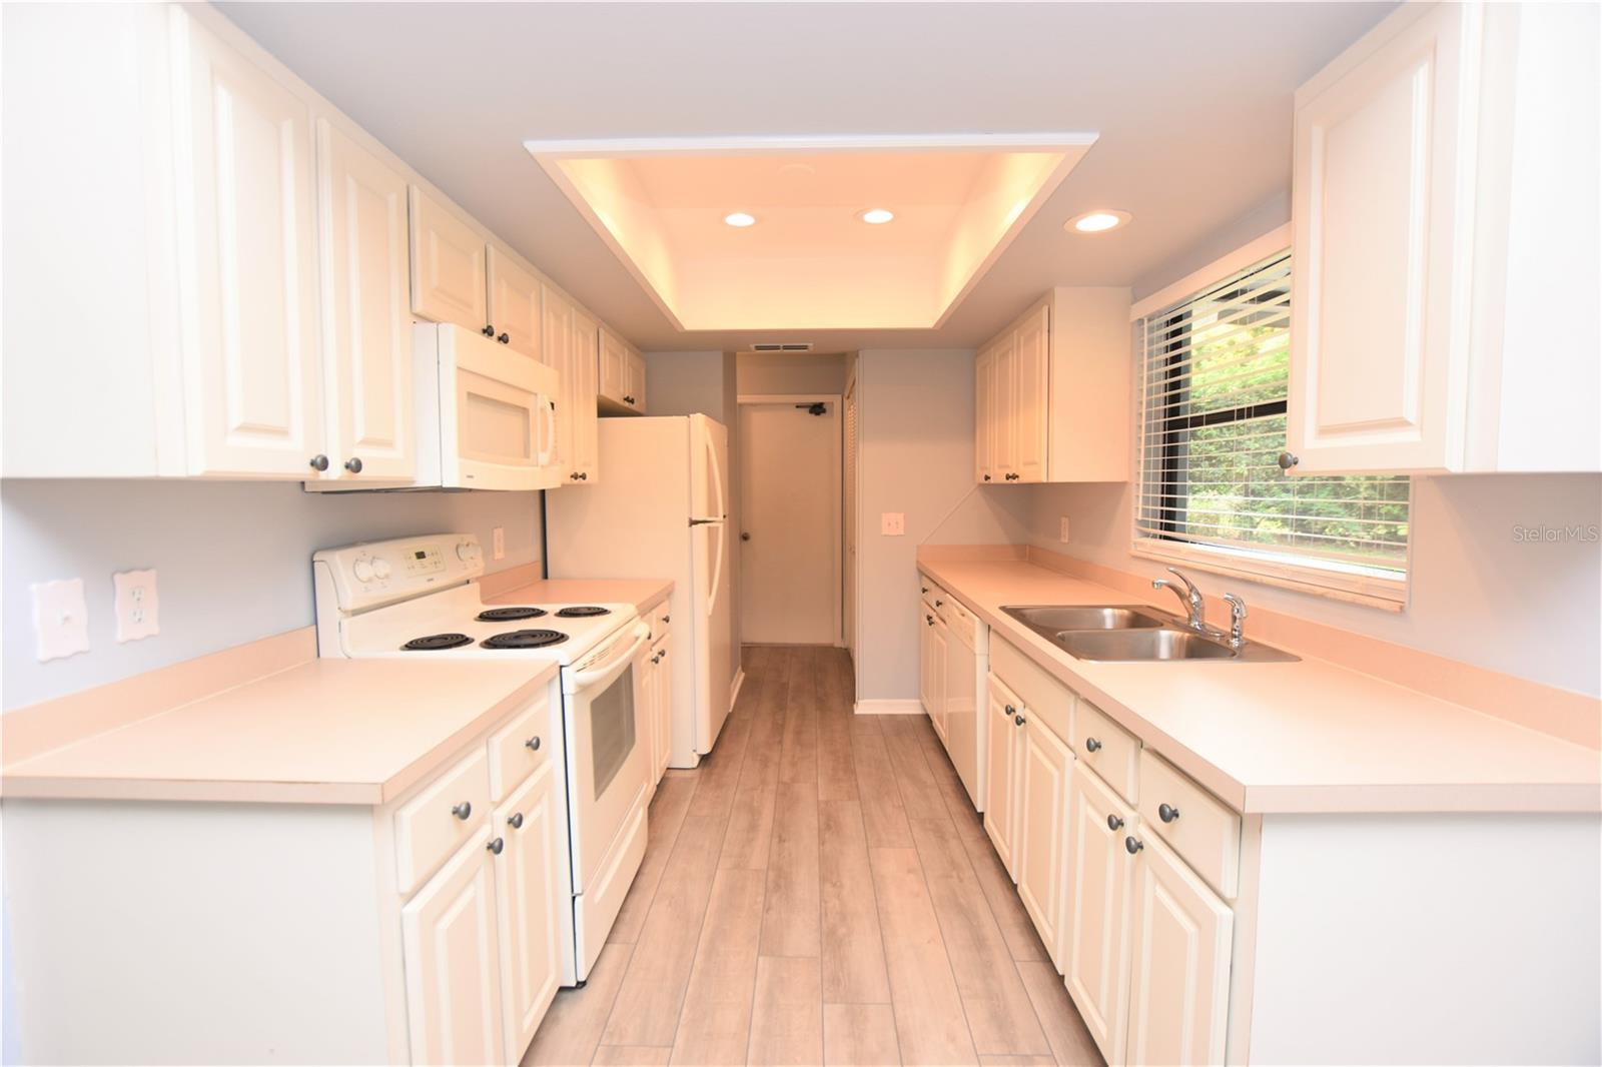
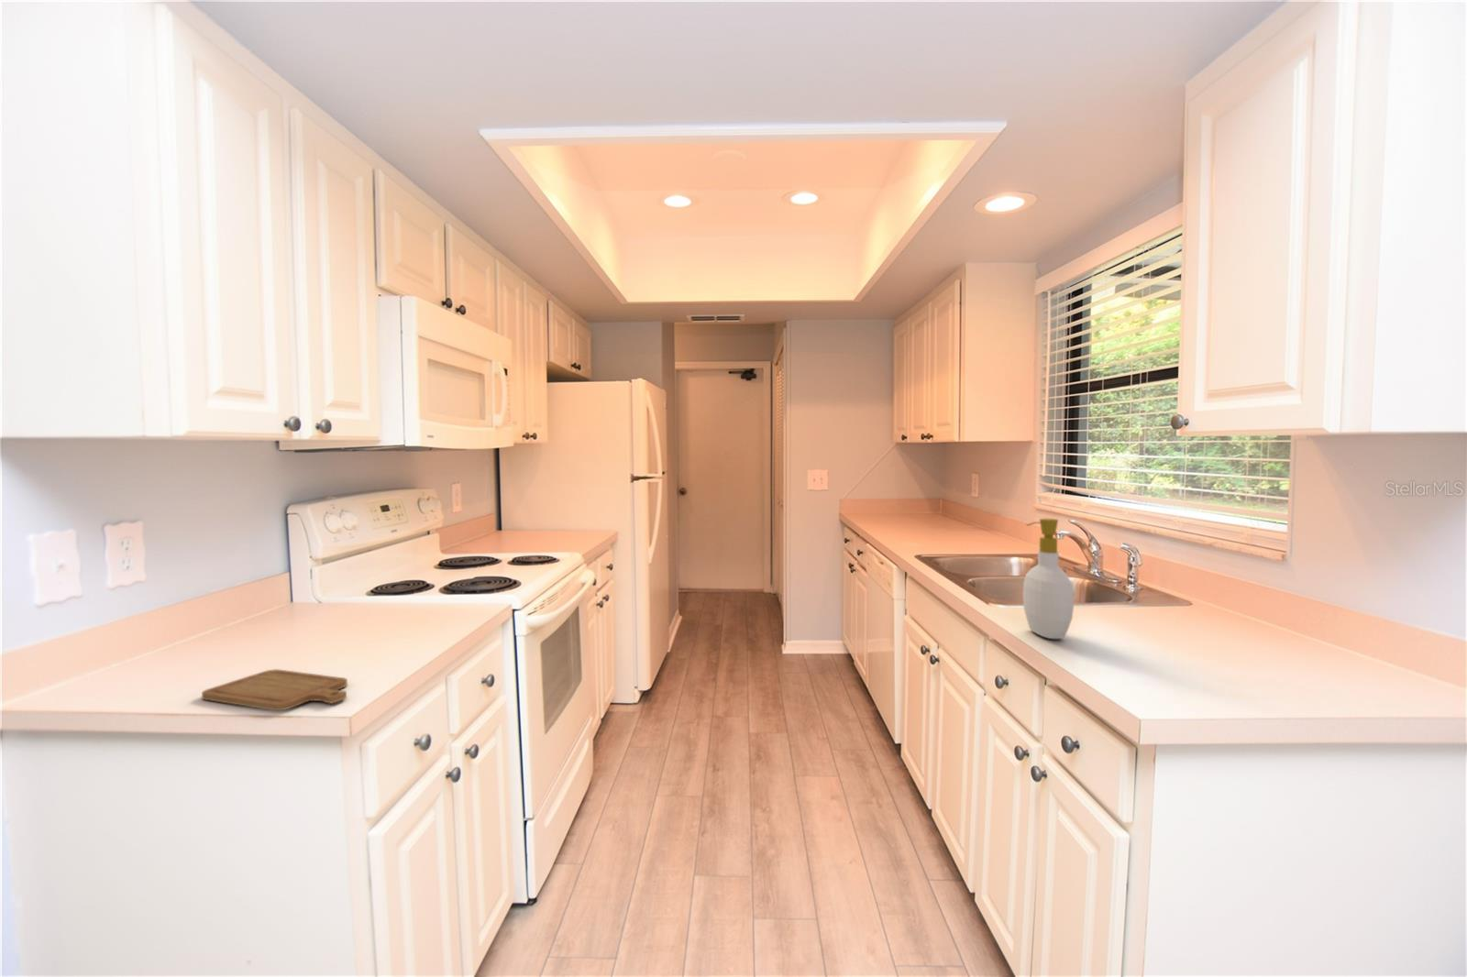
+ soap bottle (1045, 577)
+ chopping board (287, 689)
